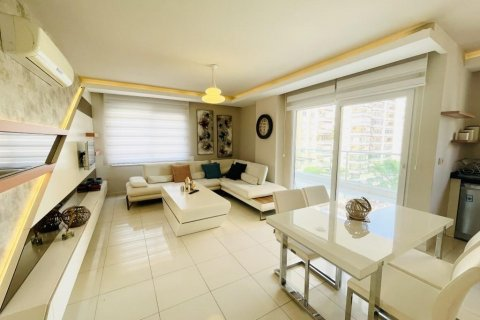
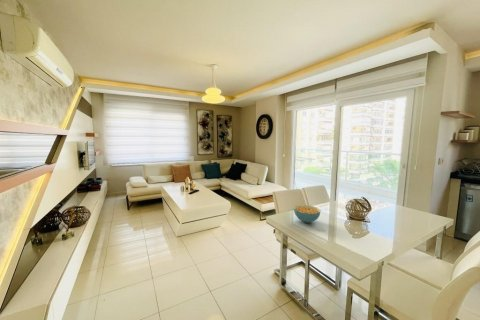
+ cereal bowl (306, 215)
